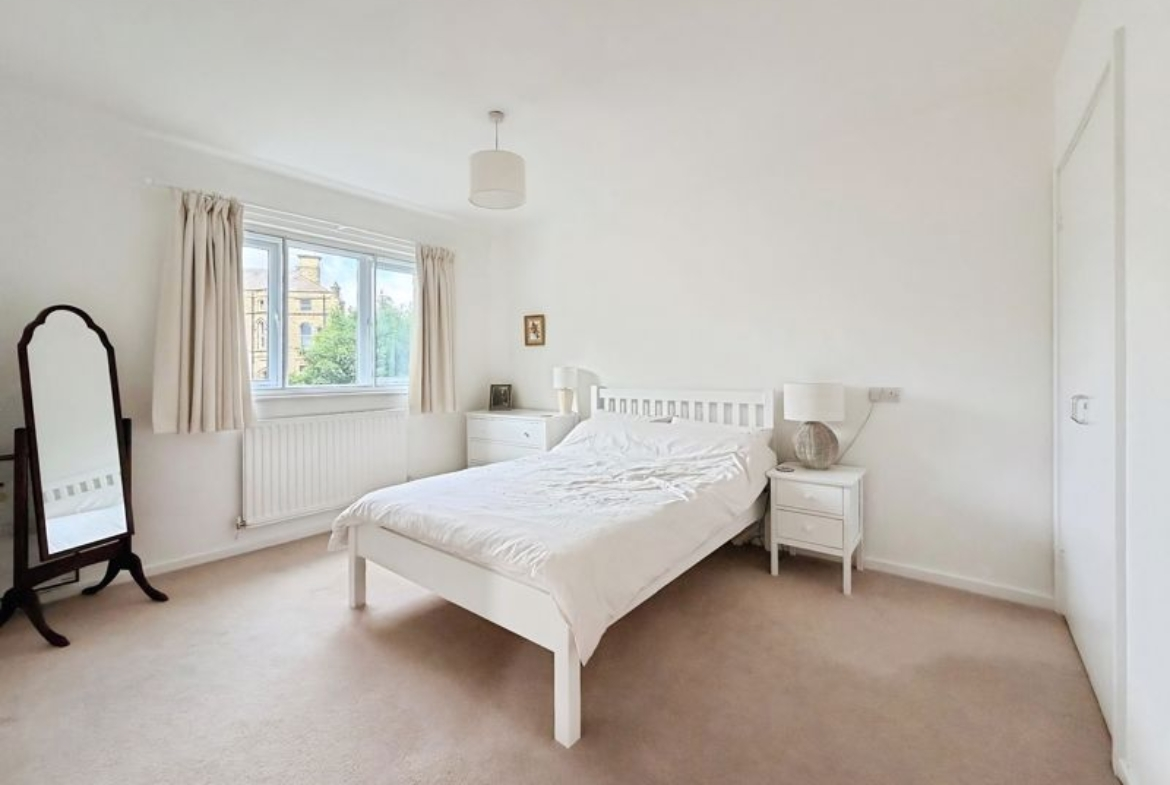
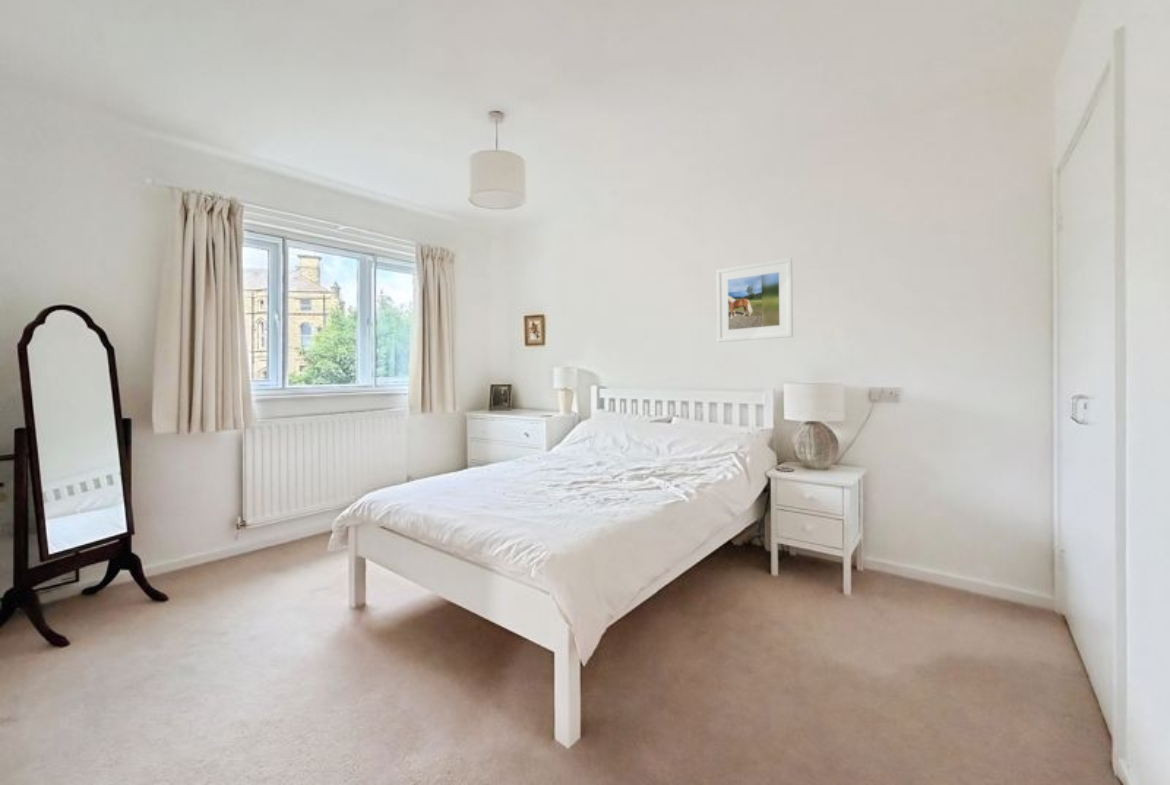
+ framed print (753, 302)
